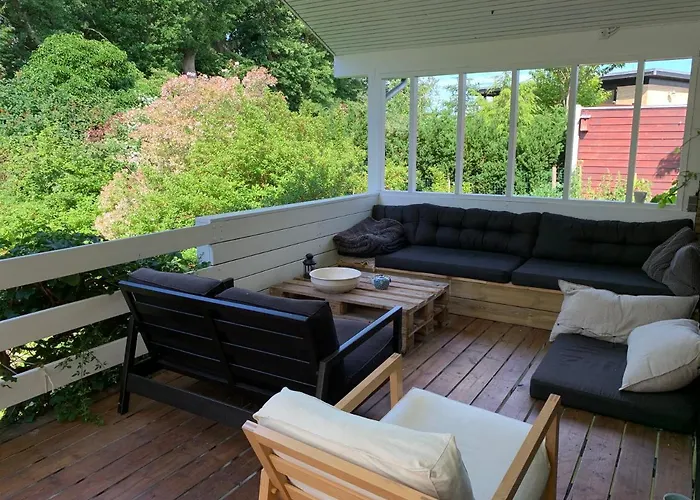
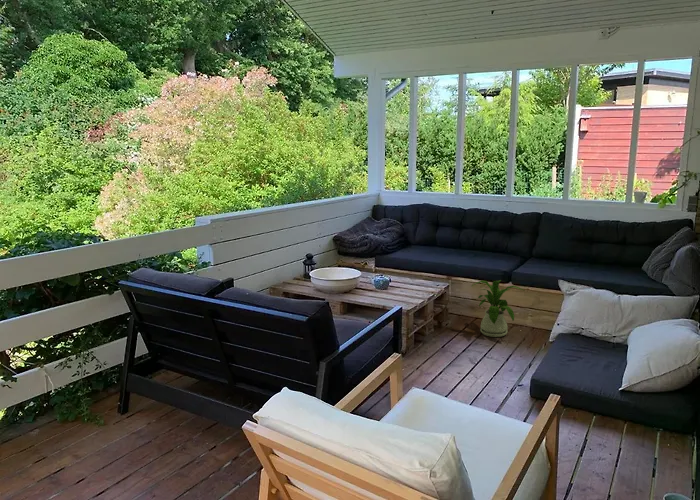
+ house plant (497, 303)
